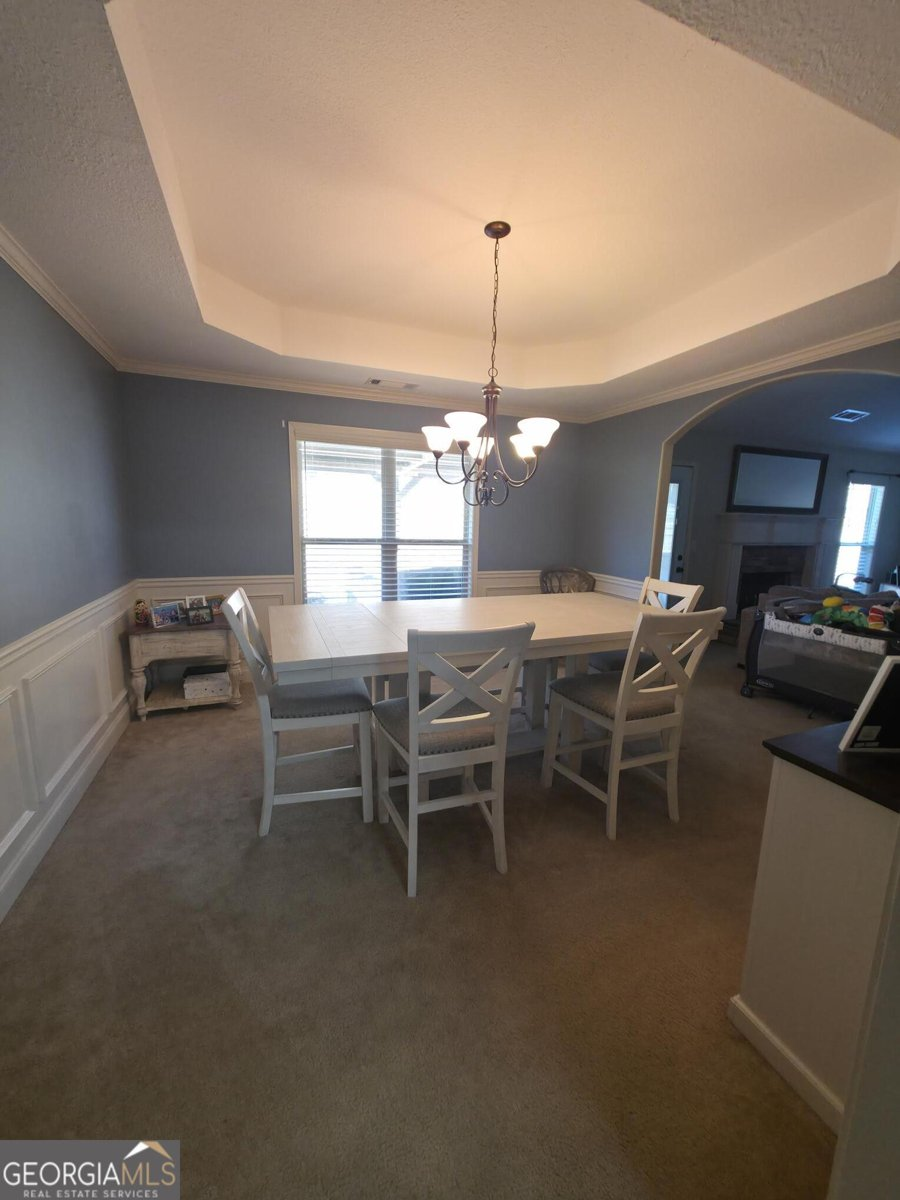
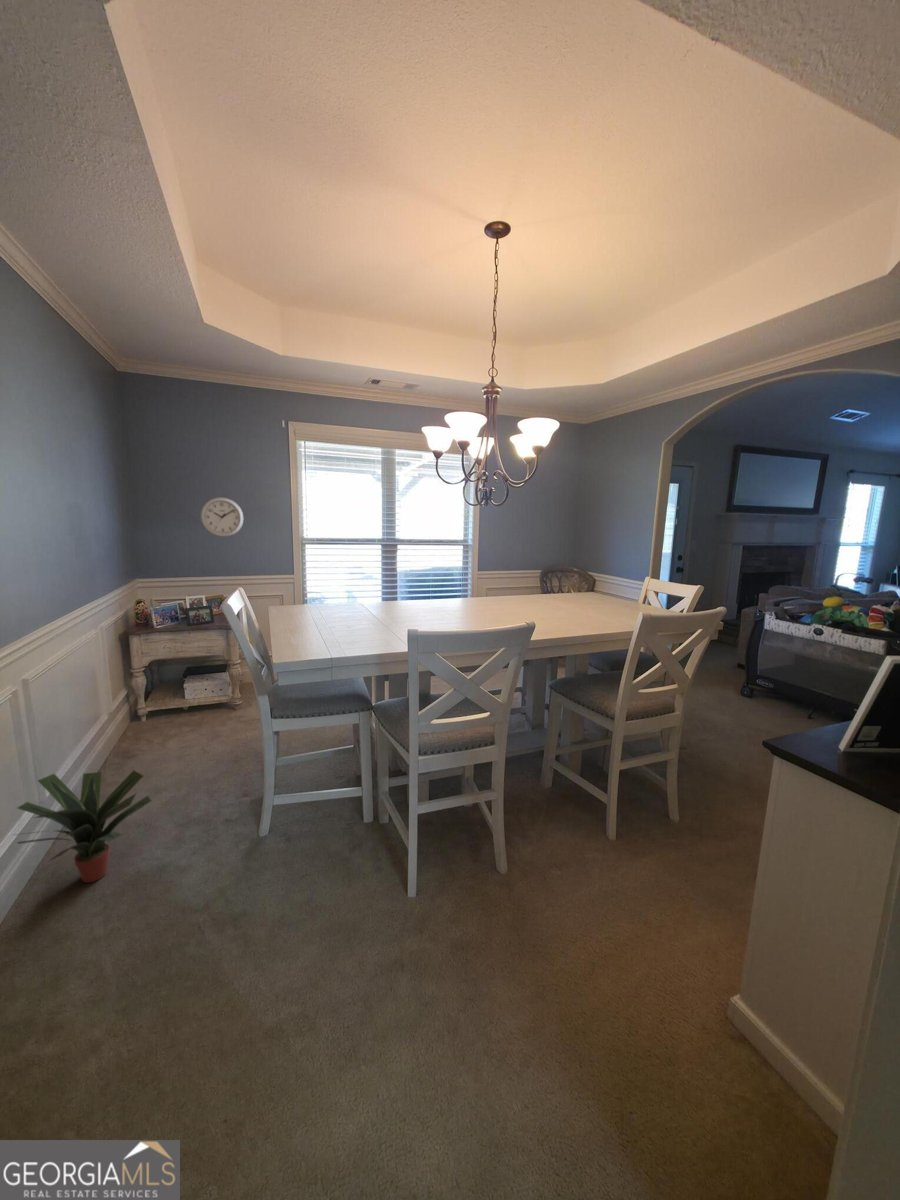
+ wall clock (222, 517)
+ potted plant (81, 829)
